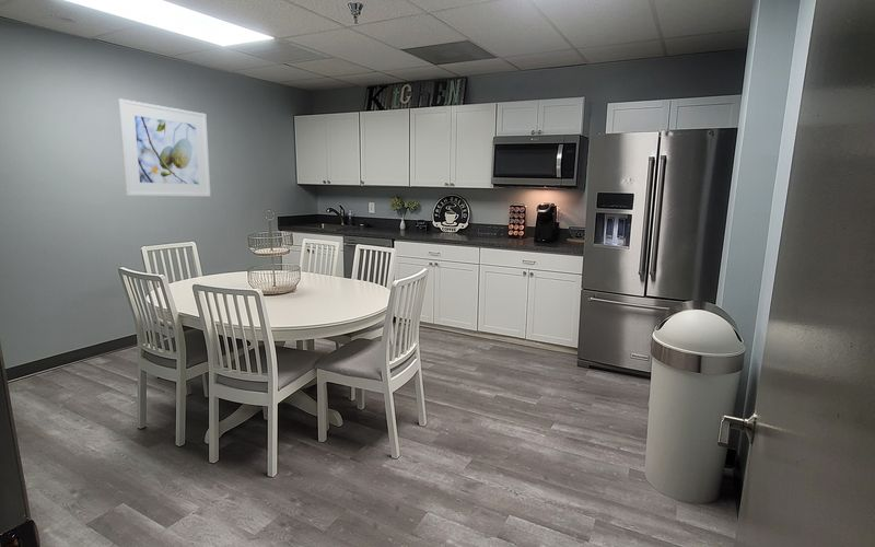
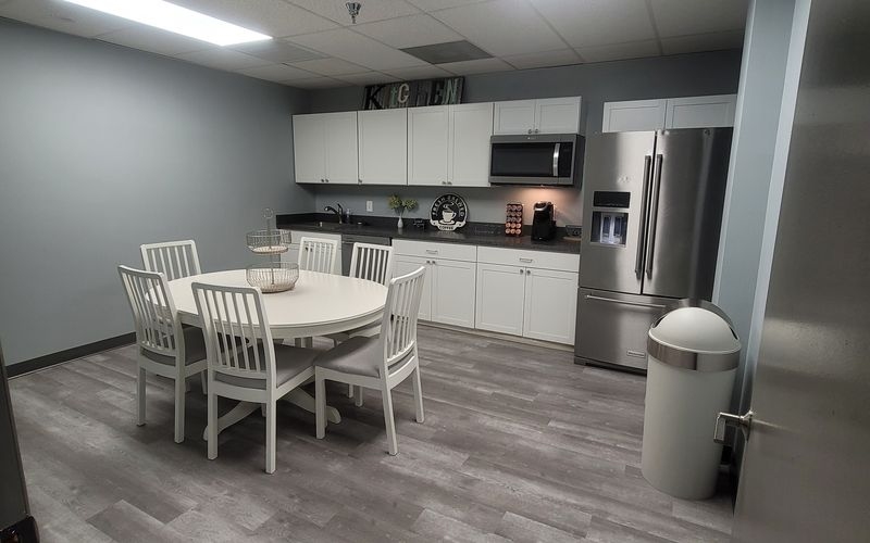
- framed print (168, 152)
